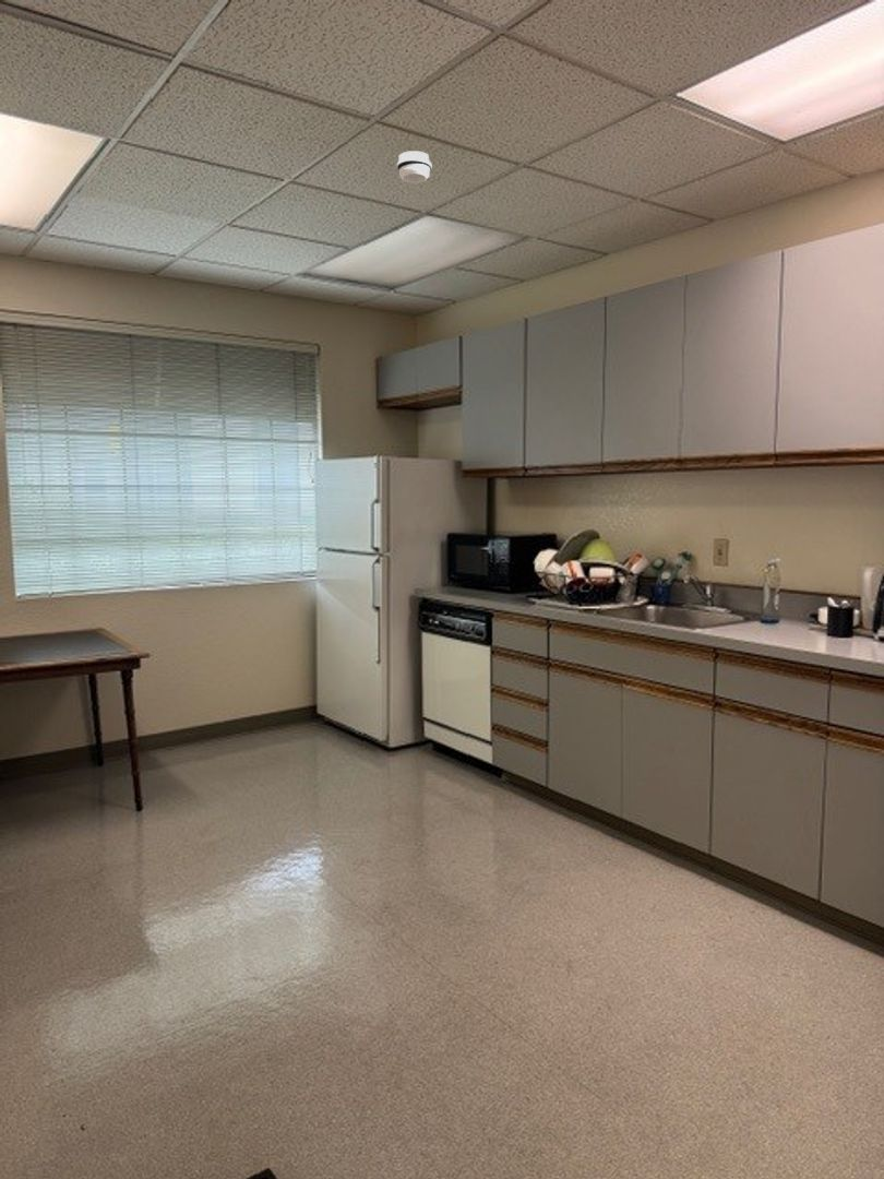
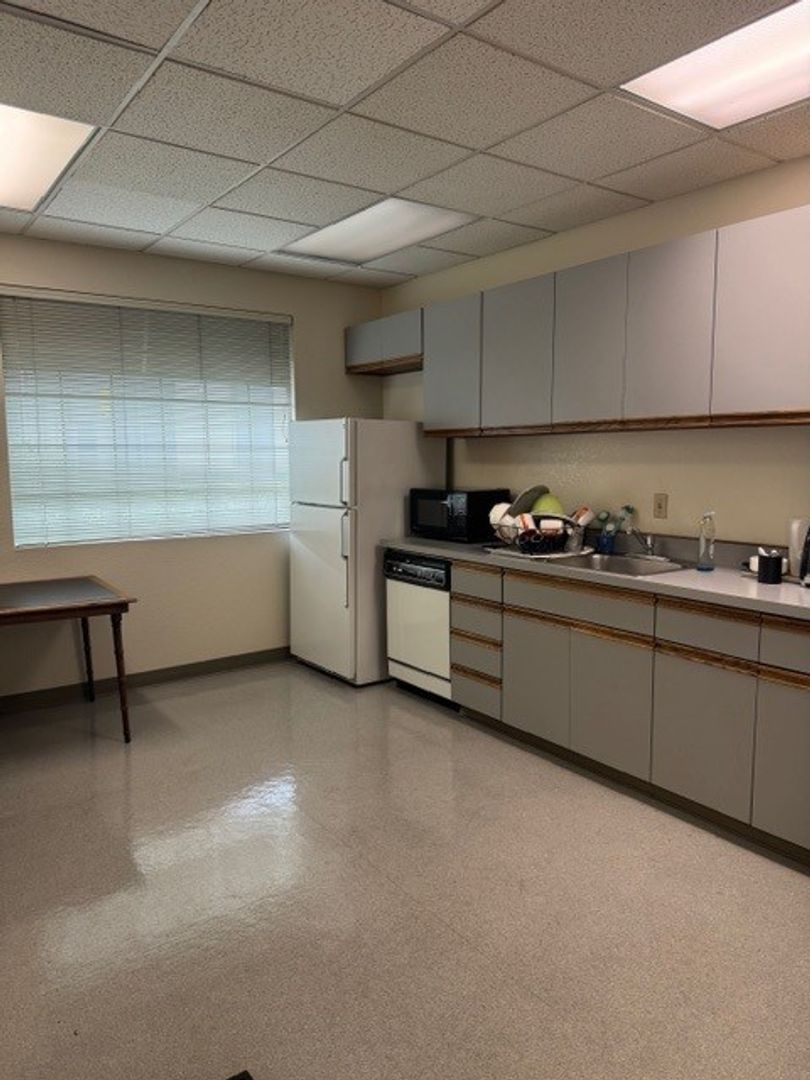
- smoke detector (414, 167)
